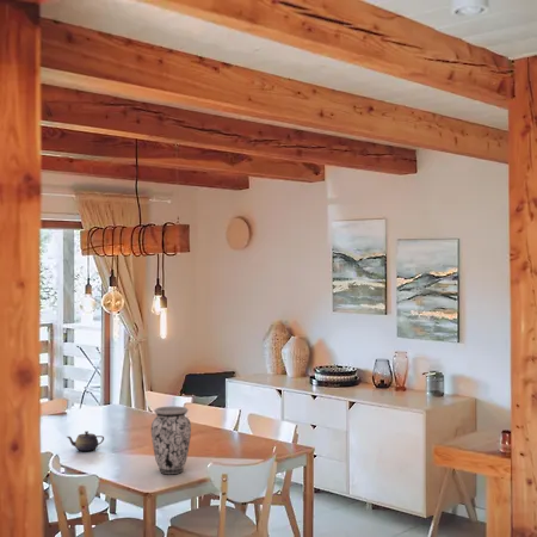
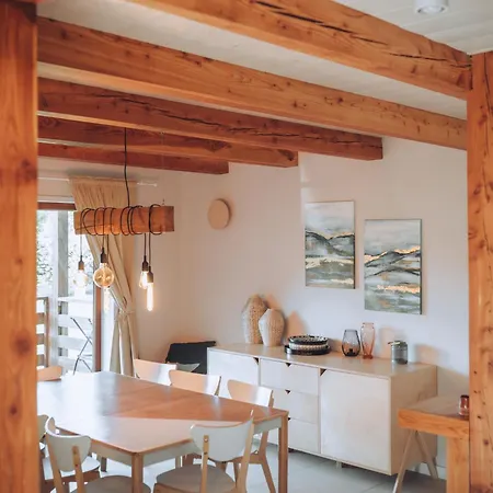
- teapot (85, 440)
- vase (171, 439)
